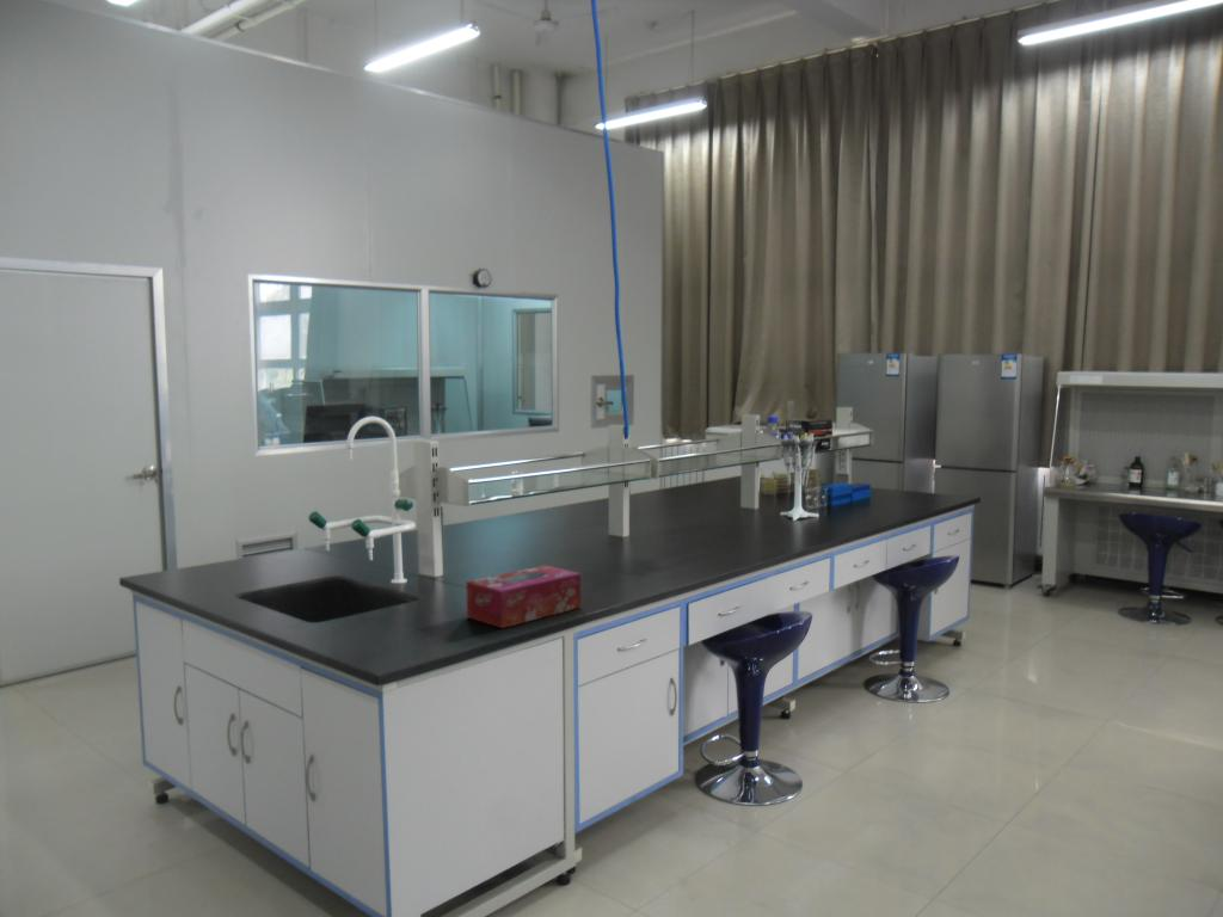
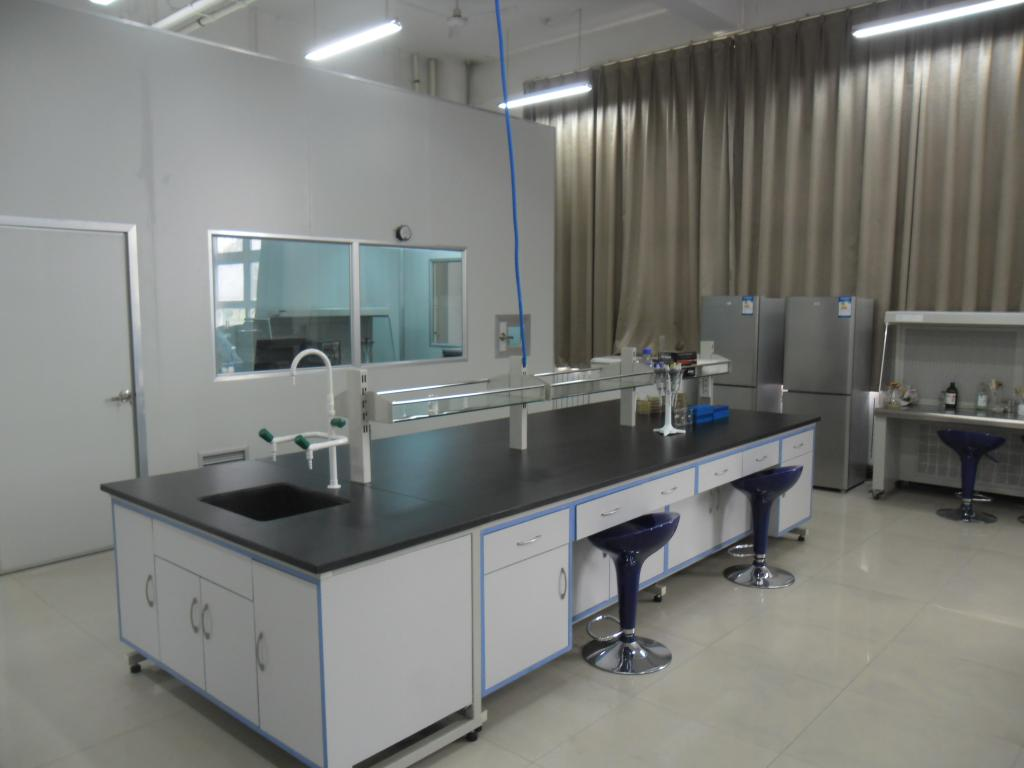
- tissue box (524, 595)
